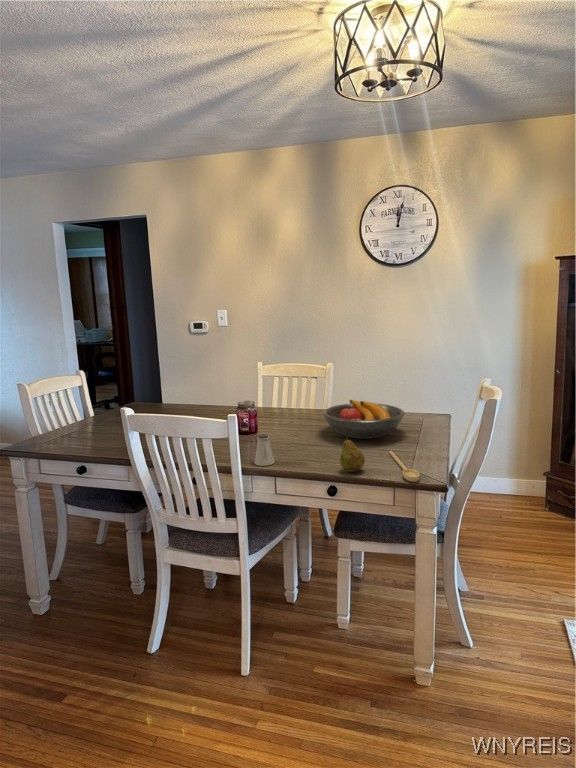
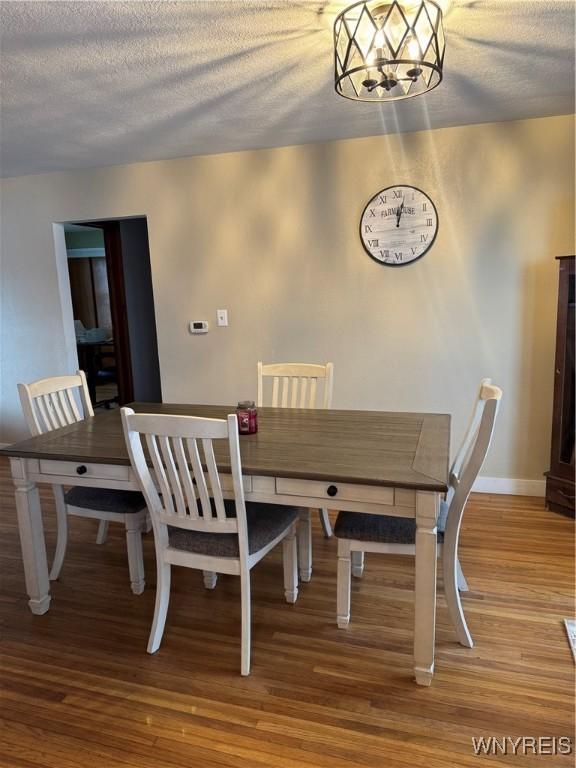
- fruit bowl (363, 419)
- spoon (401, 464)
- fruit (352, 453)
- saltshaker (263, 448)
